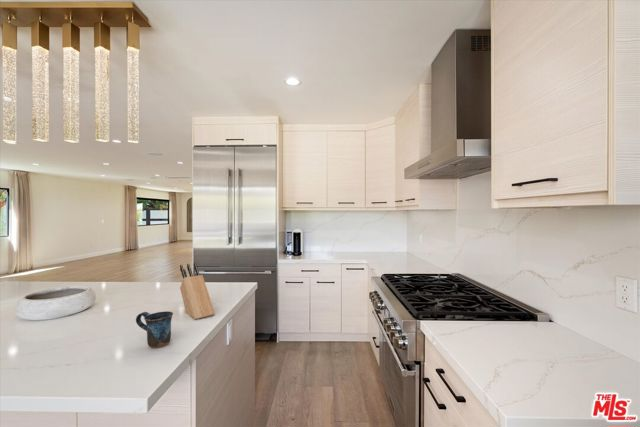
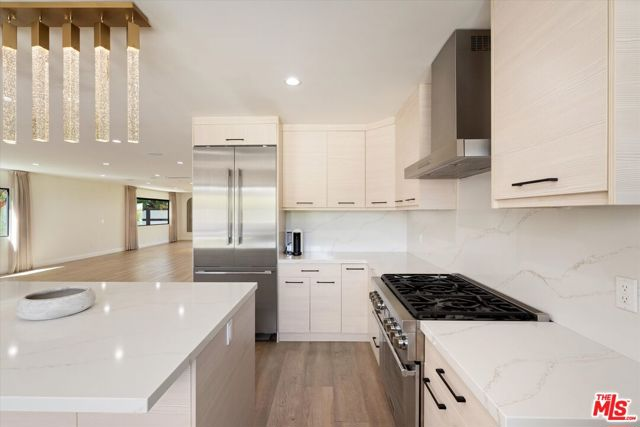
- mug (156, 327)
- knife block (195, 288)
